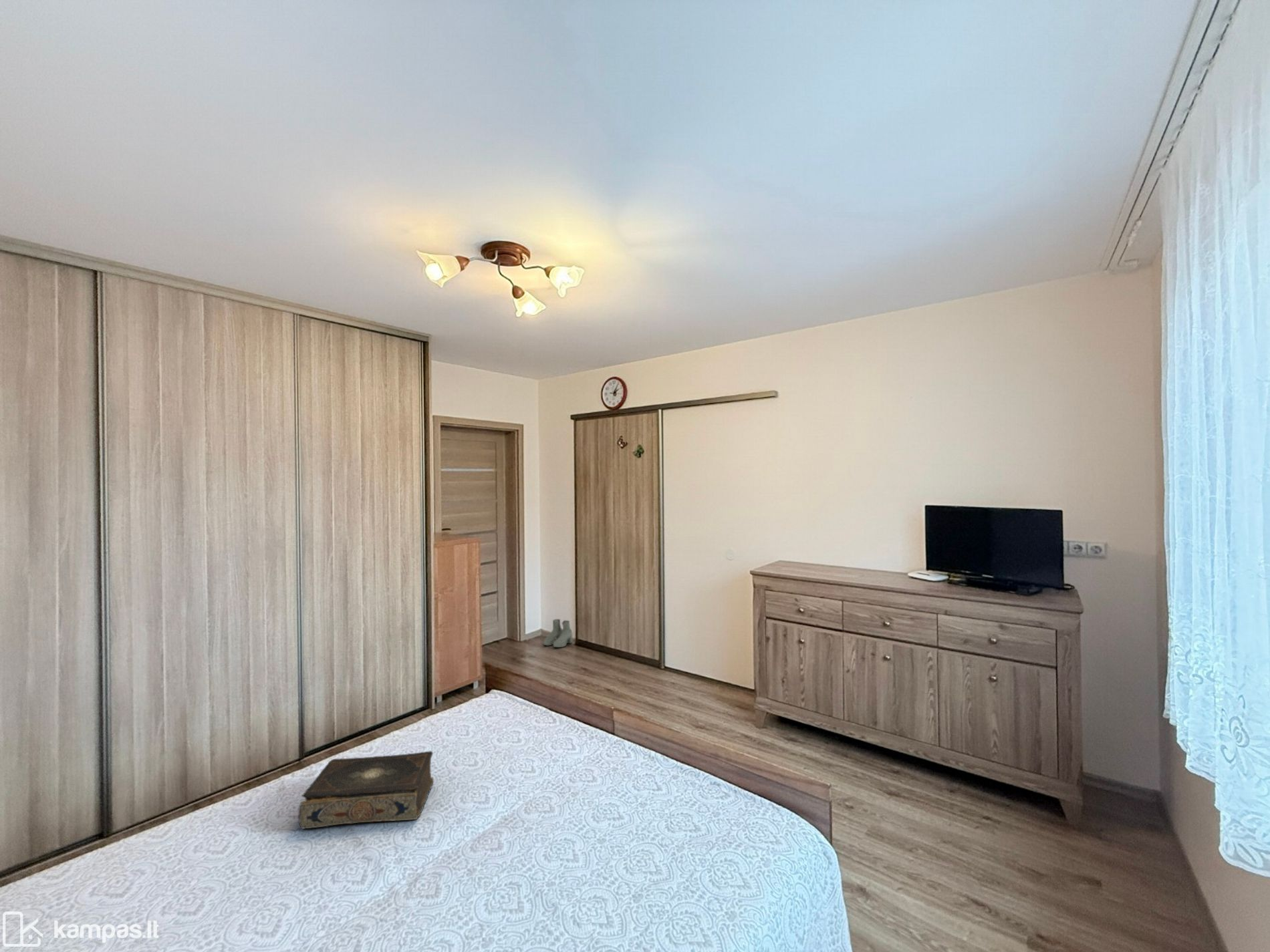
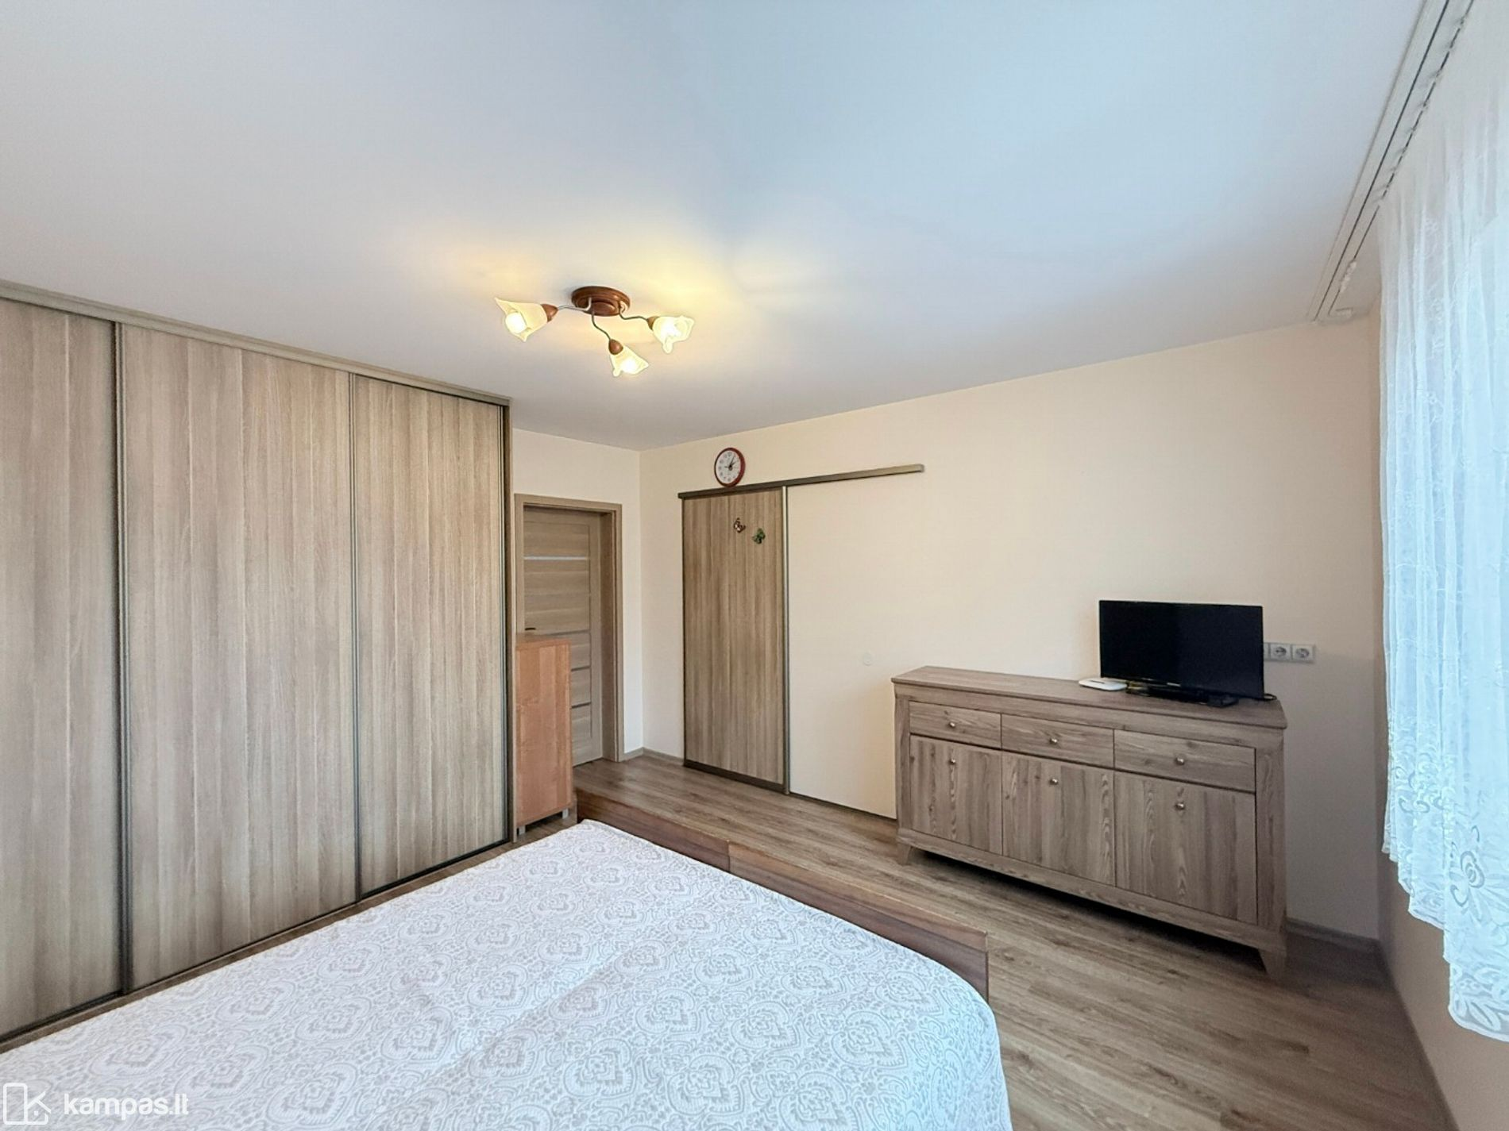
- boots (558, 633)
- book (372, 788)
